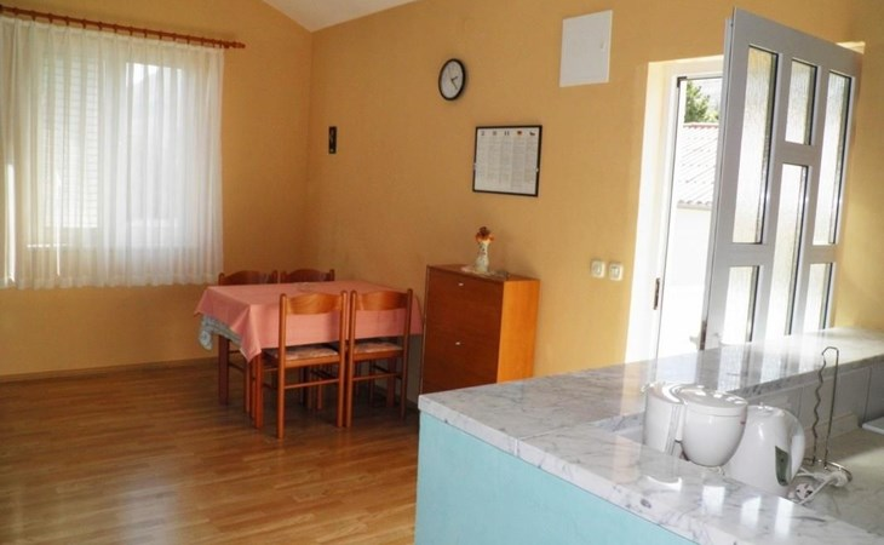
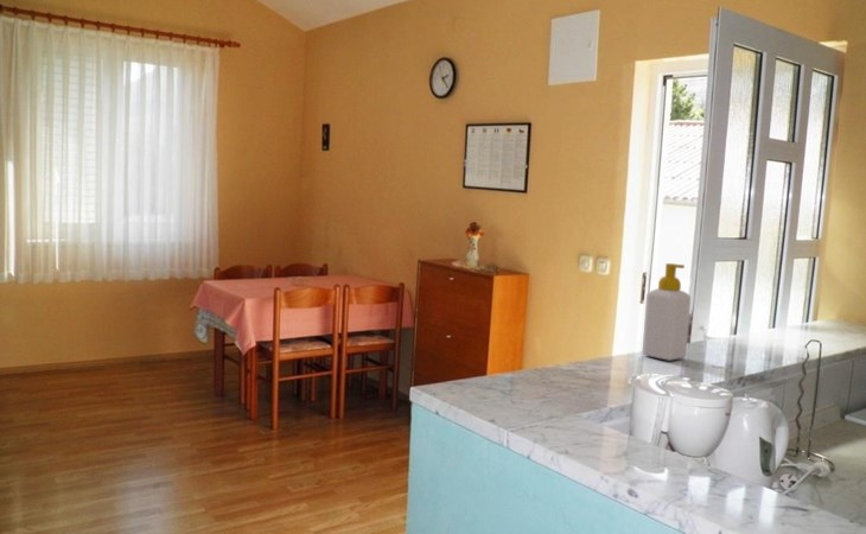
+ soap bottle (667, 310)
